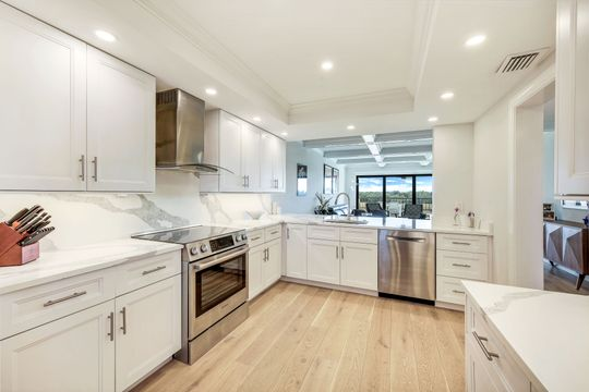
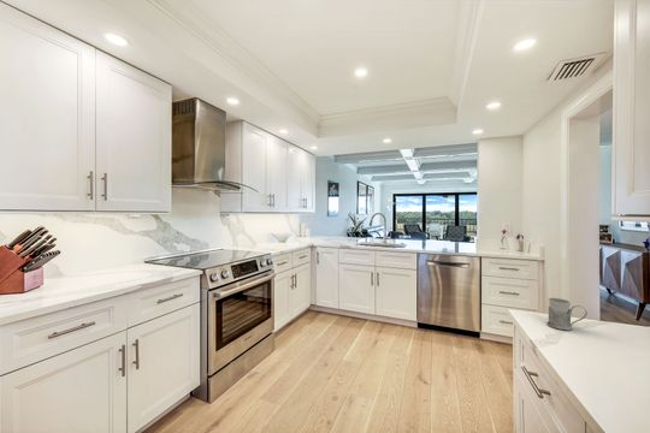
+ mug (566, 314)
